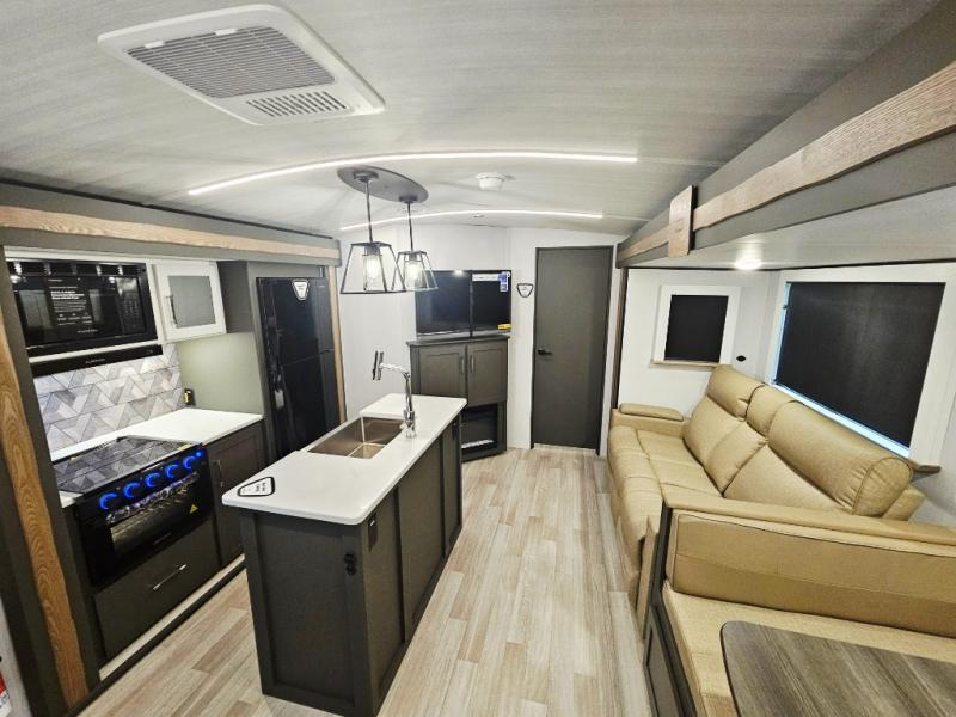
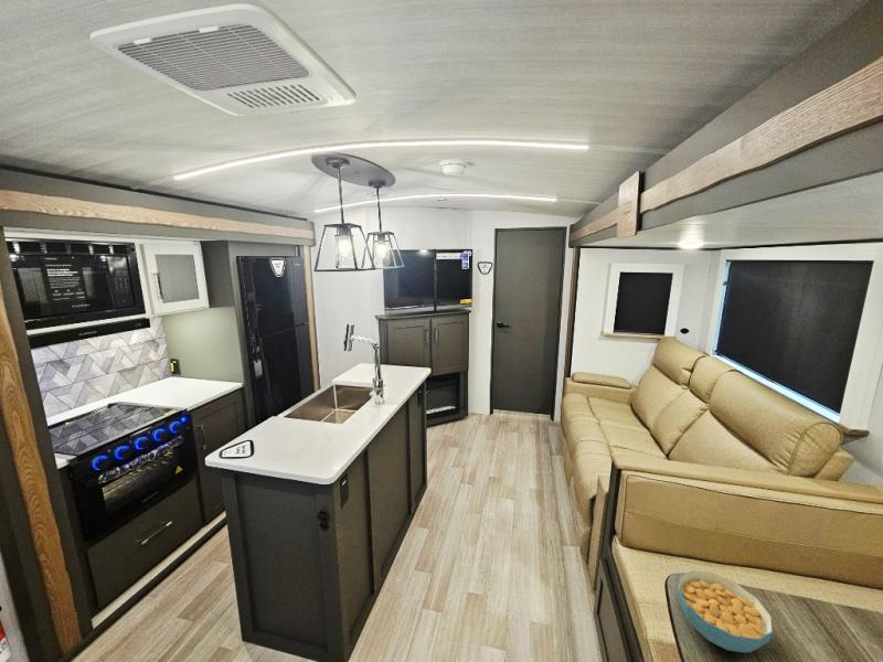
+ cereal bowl (720, 617)
